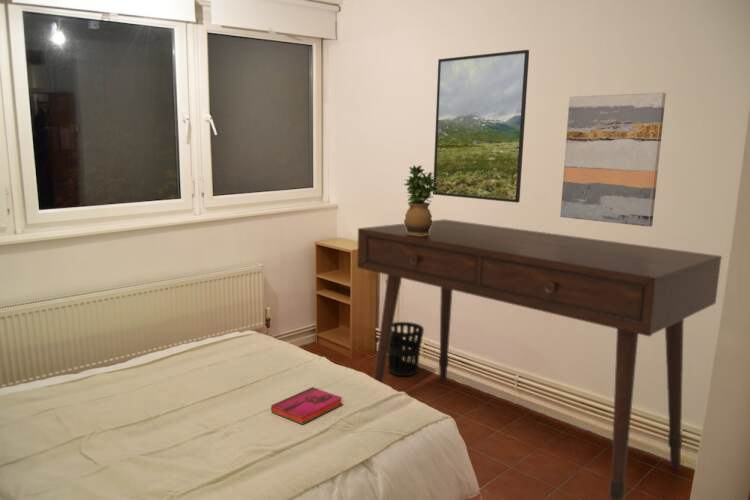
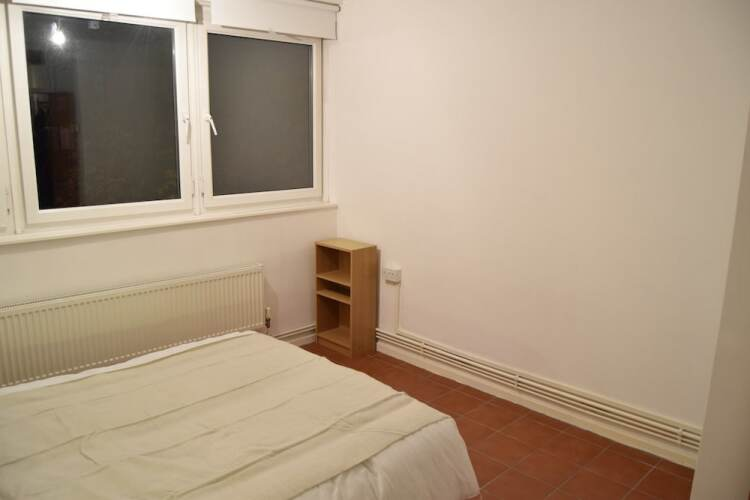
- hardback book (307, 404)
- potted plant (419, 199)
- desk (522, 306)
- wastebasket (403, 349)
- wall art (609, 159)
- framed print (477, 128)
